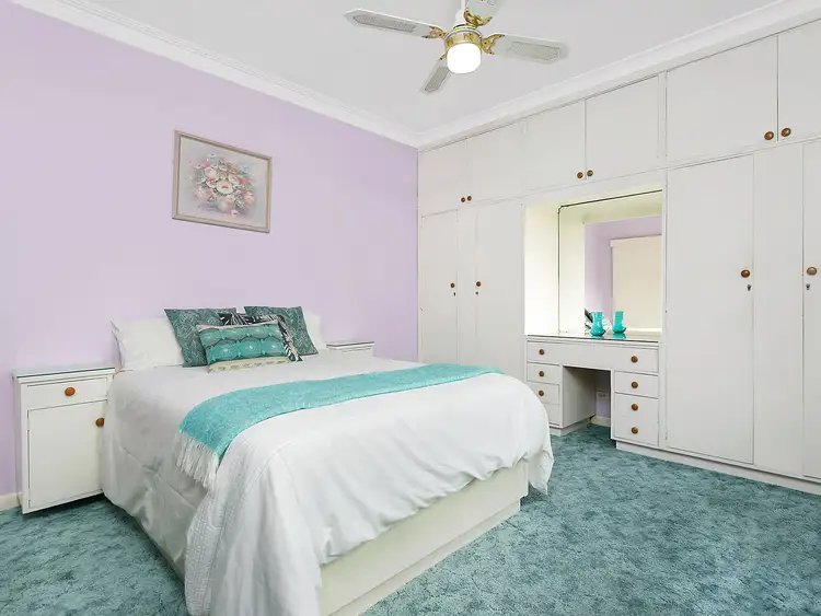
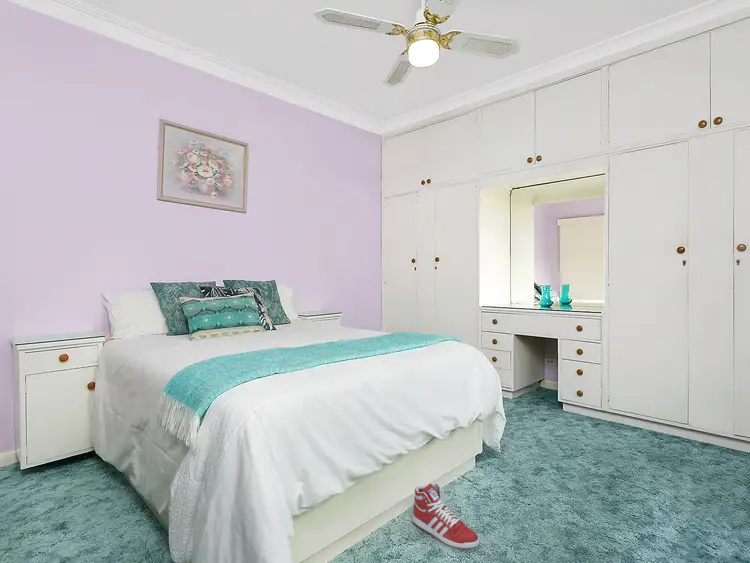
+ sneaker (443, 512)
